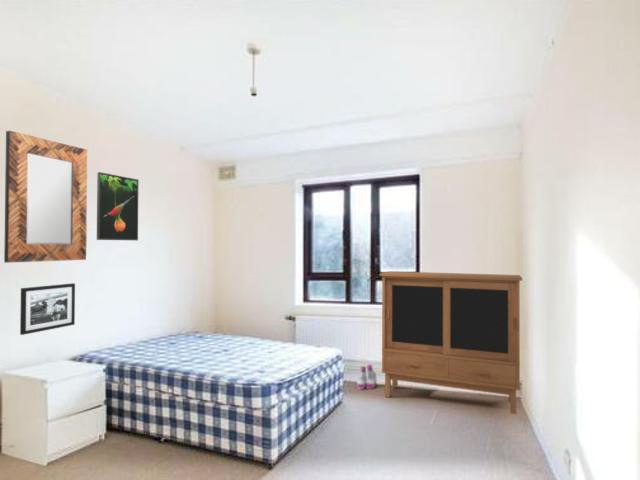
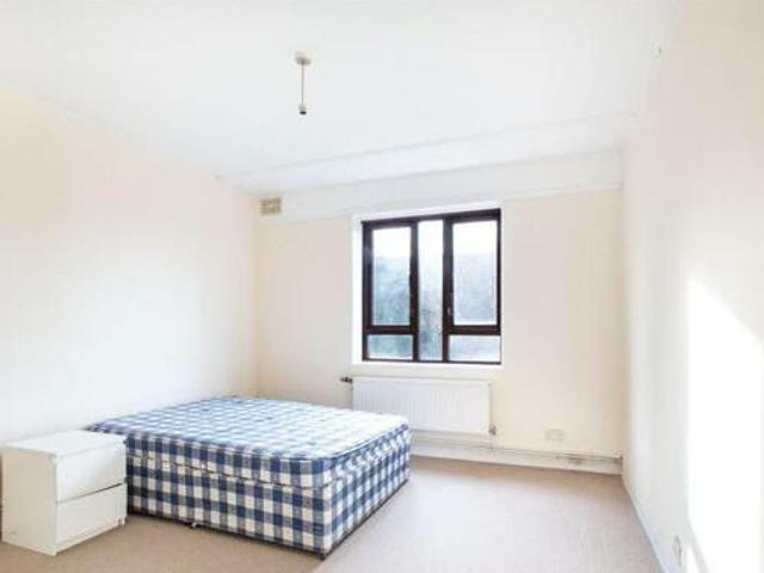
- cabinet (448, 336)
- home mirror (49, 201)
- boots (366, 376)
- picture frame (49, 307)
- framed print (118, 208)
